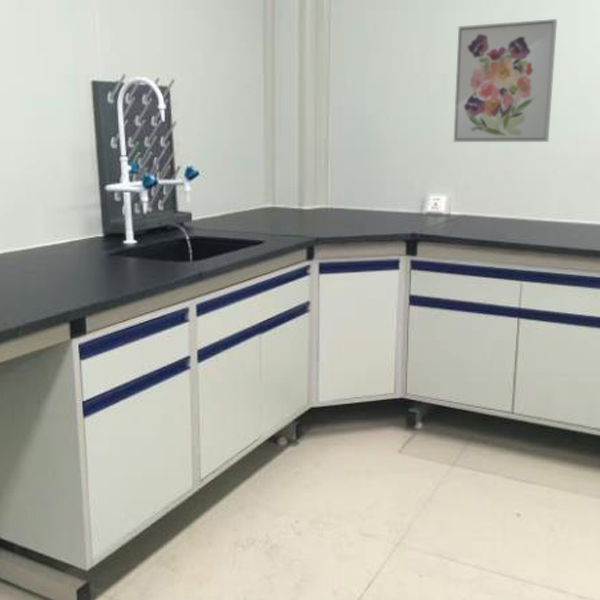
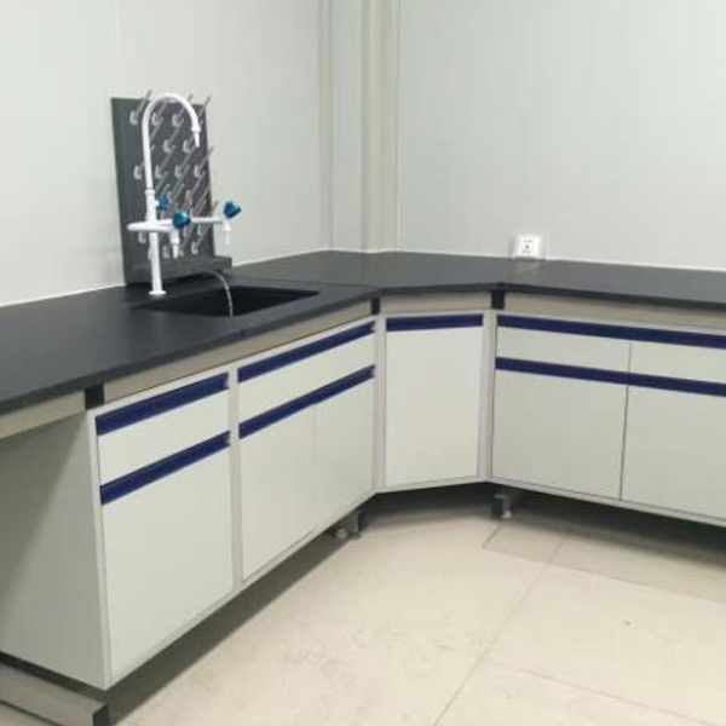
- wall art (503, 83)
